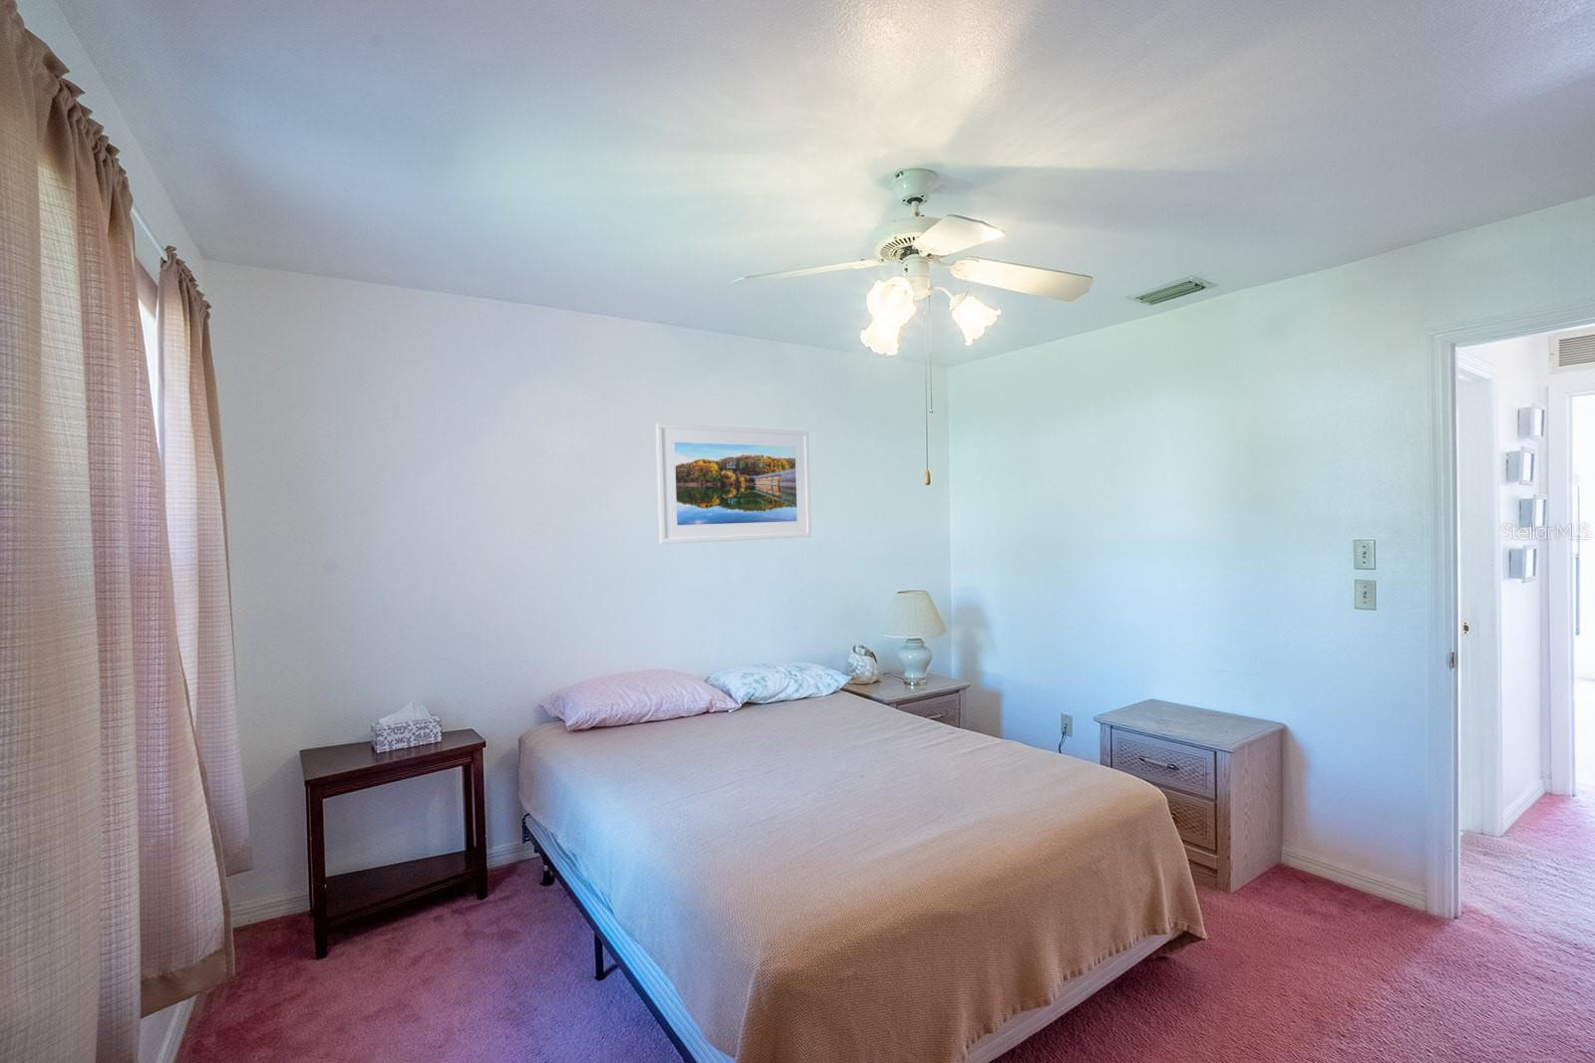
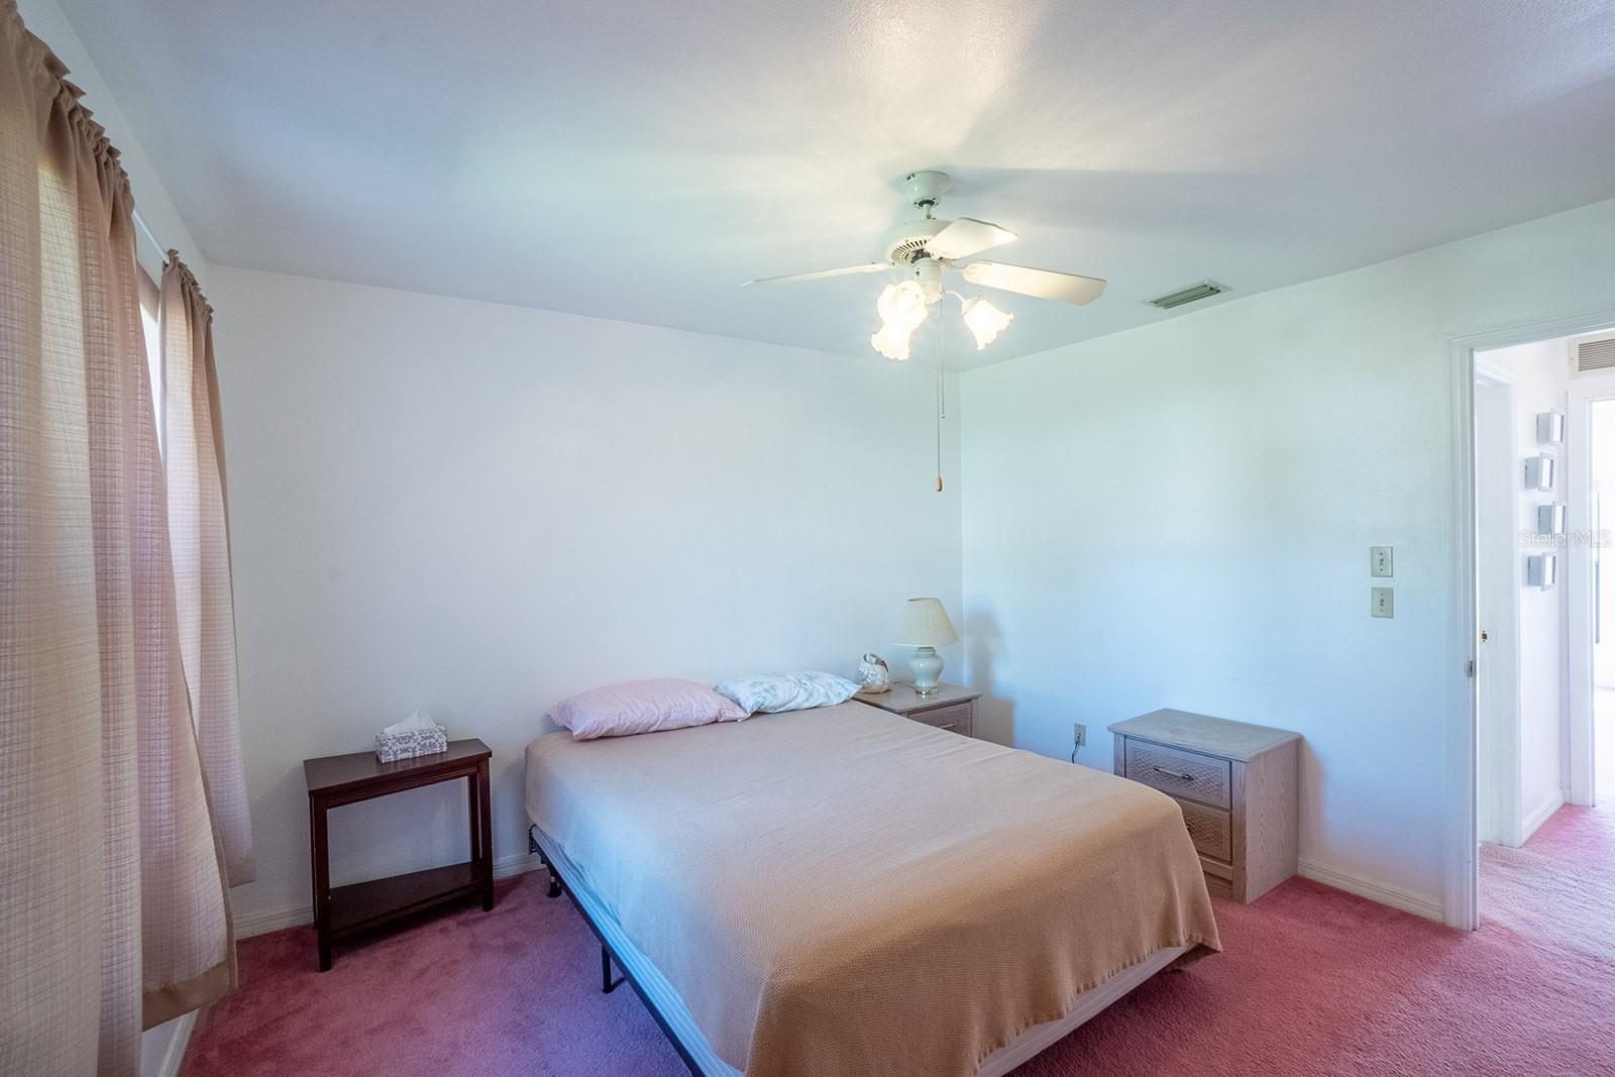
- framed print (738, 483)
